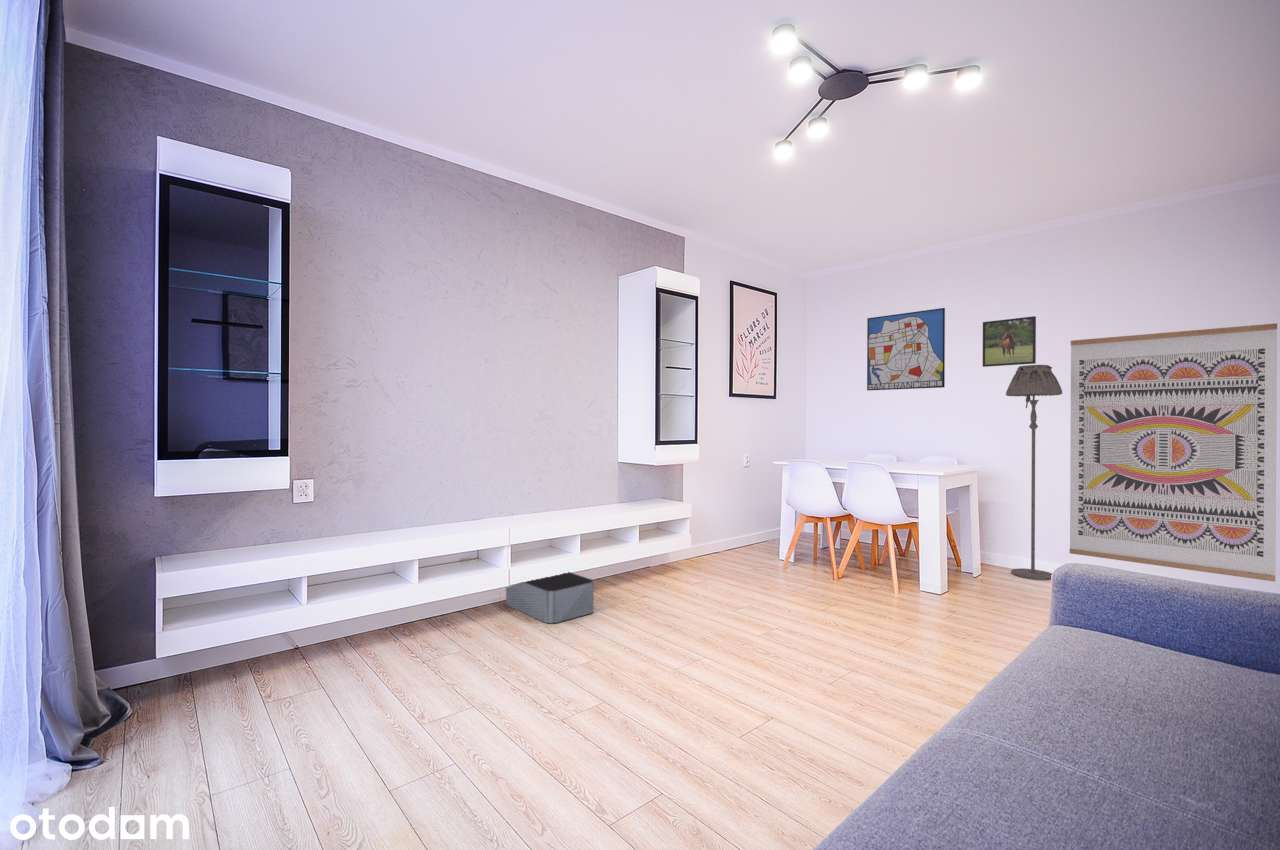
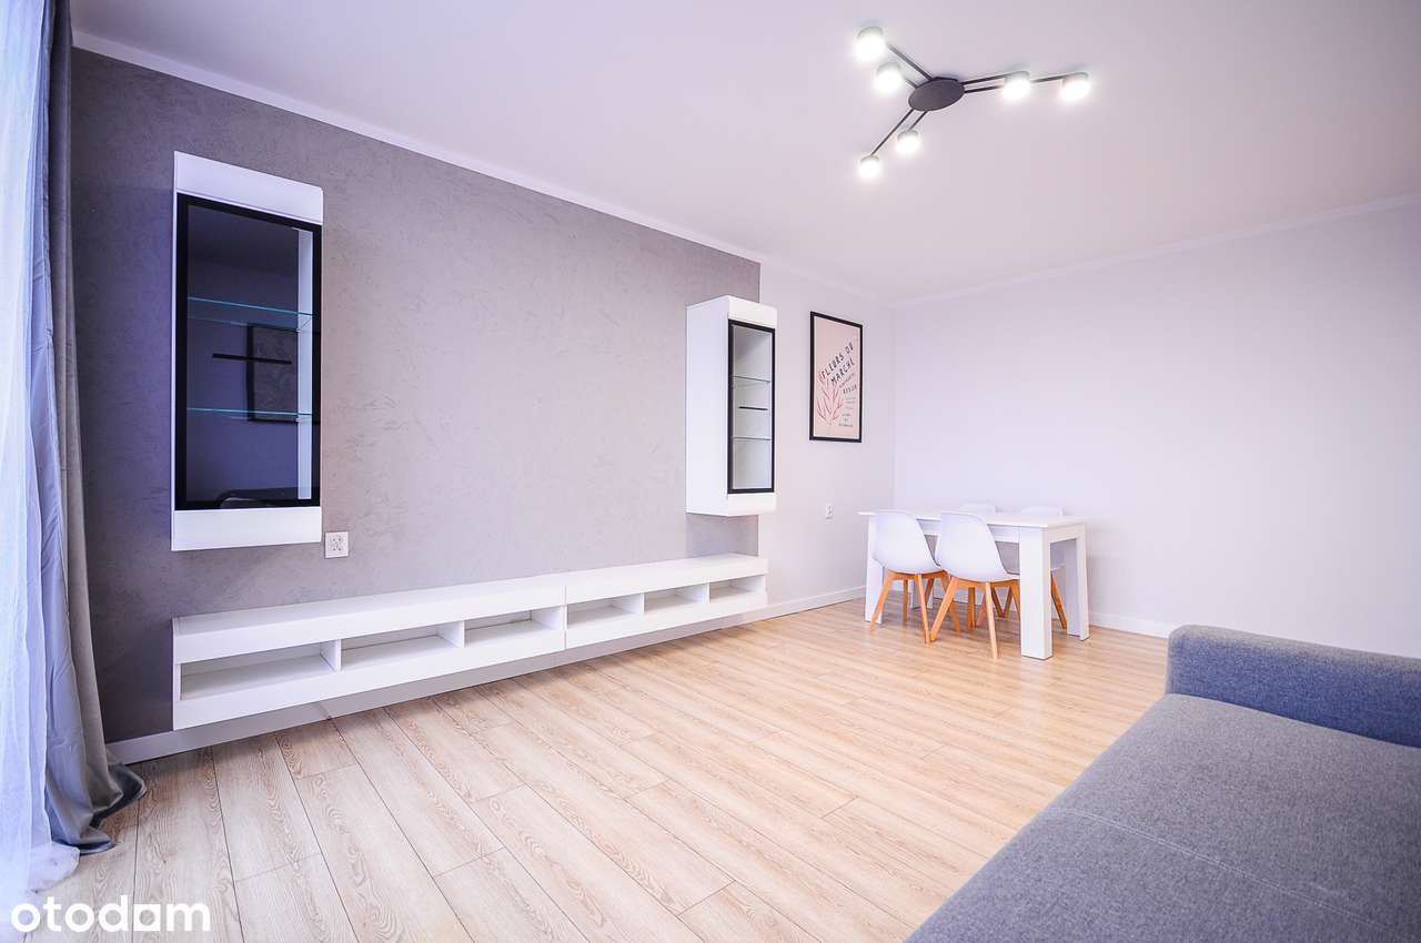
- wall art (904, 351)
- storage bin (549, 592)
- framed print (1008, 342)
- floor lamp (1032, 470)
- wall art (1163, 449)
